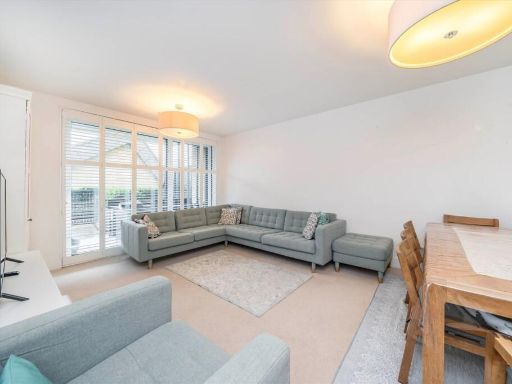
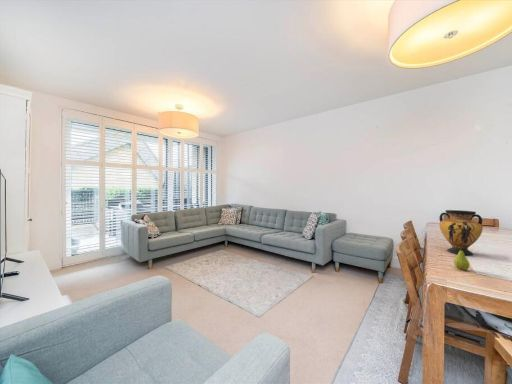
+ vase (459, 231)
+ fruit (461, 258)
